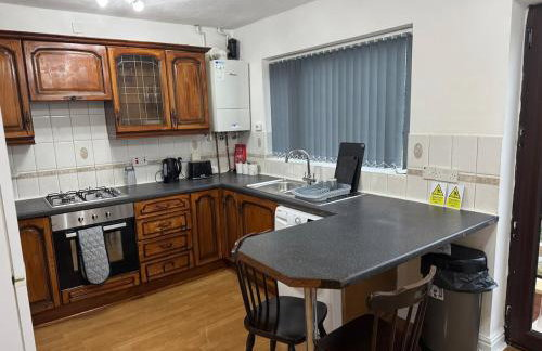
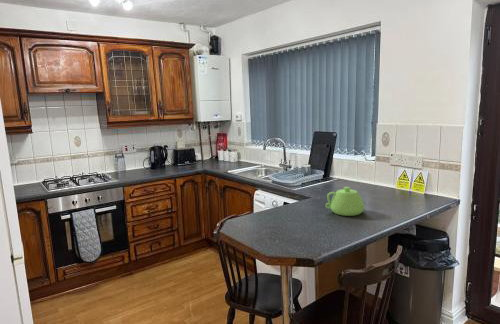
+ teapot (344, 199)
